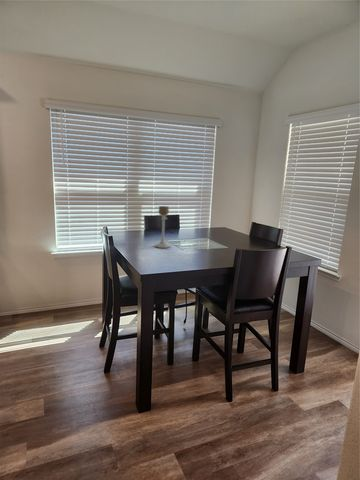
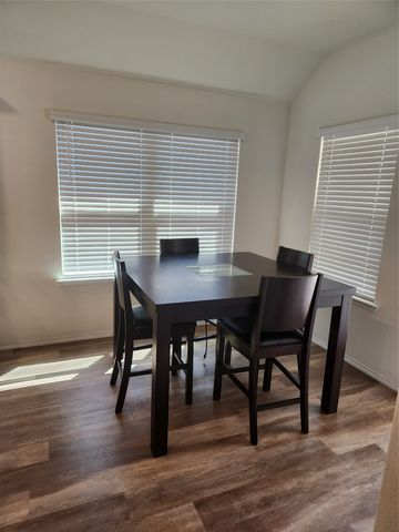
- candle holder (163, 226)
